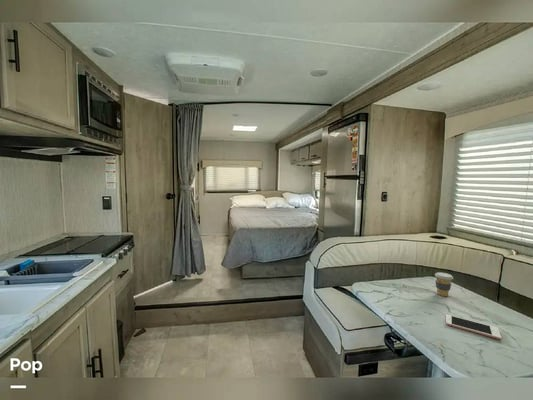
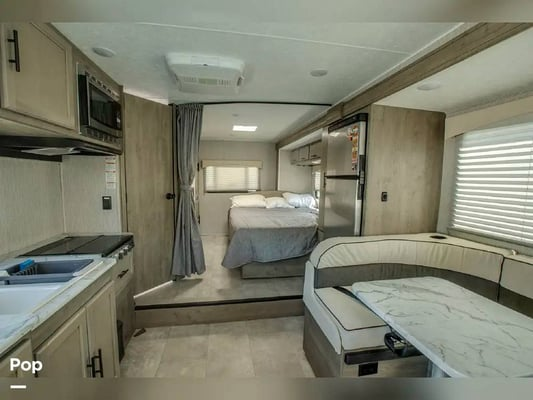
- cell phone (471, 326)
- coffee cup (443, 284)
